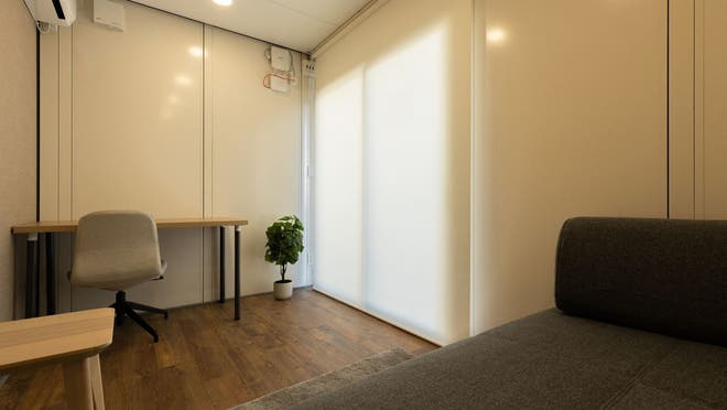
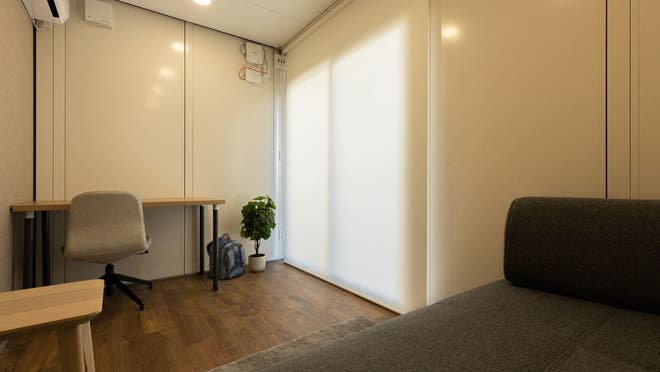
+ backpack (225, 254)
